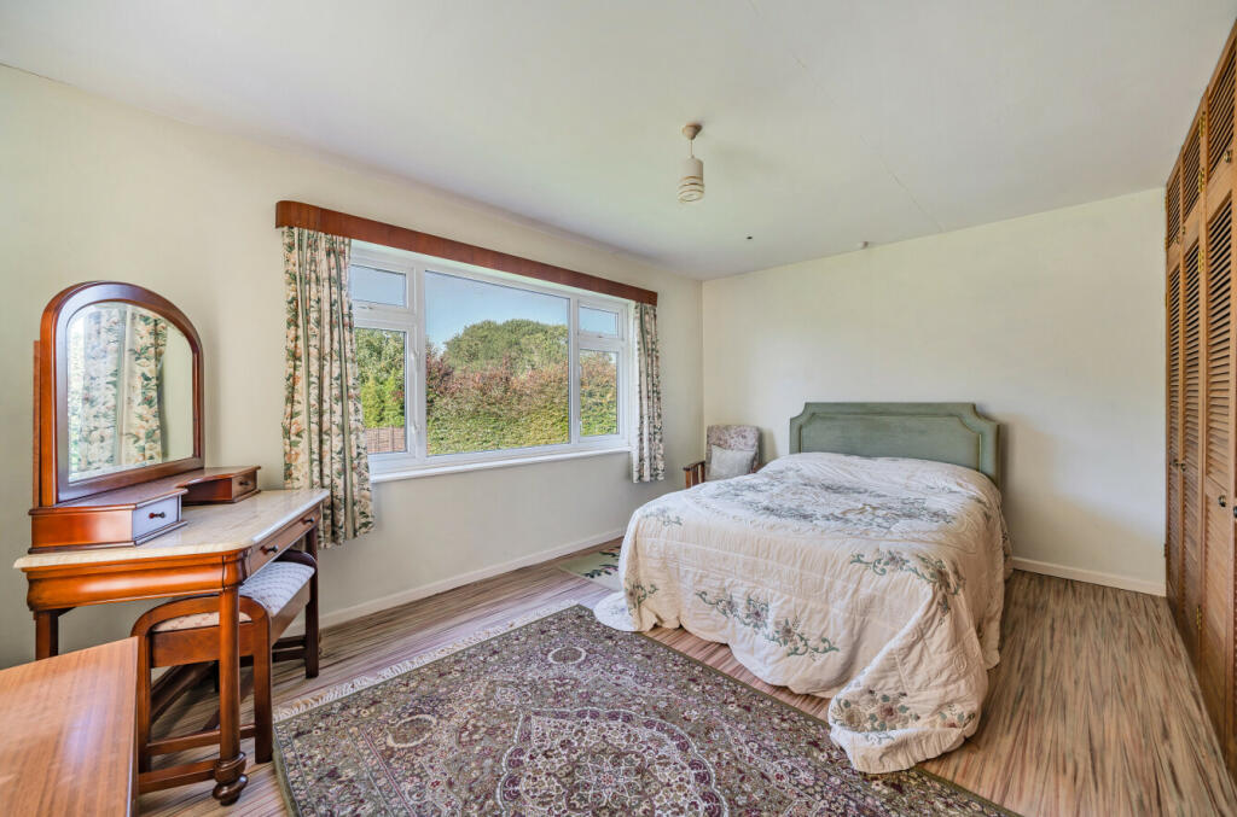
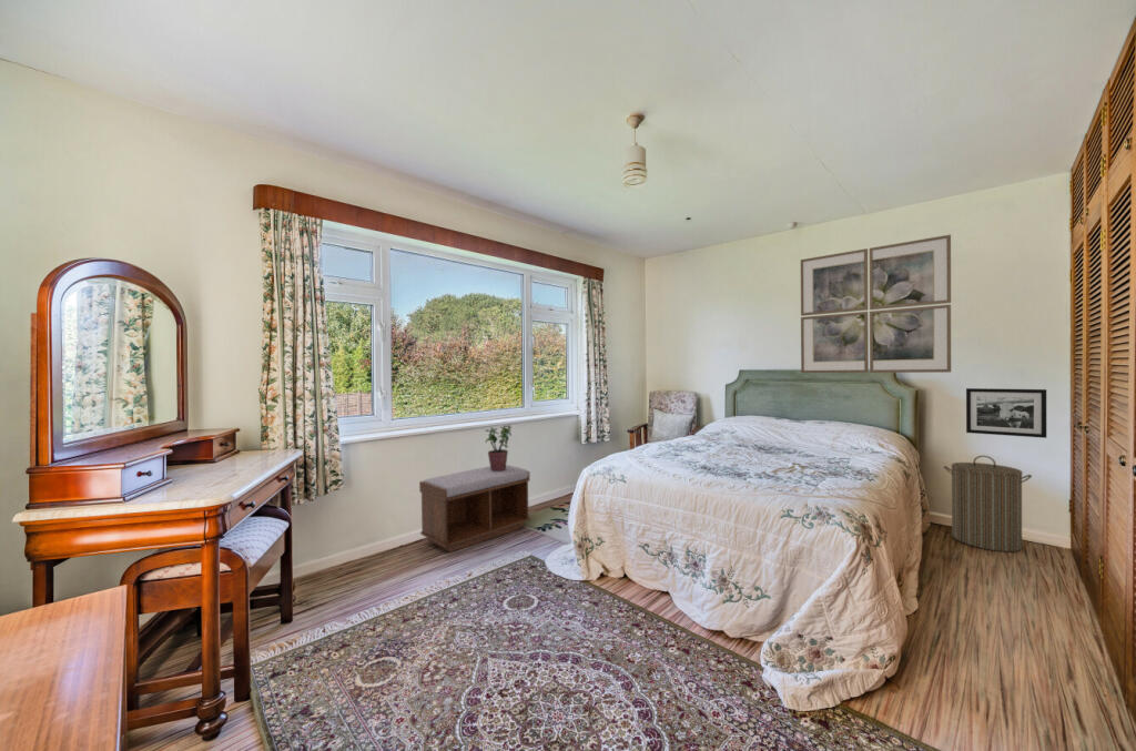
+ potted plant (496, 448)
+ picture frame (1004, 412)
+ bench (477, 503)
+ wall art (866, 309)
+ laundry hamper (985, 498)
